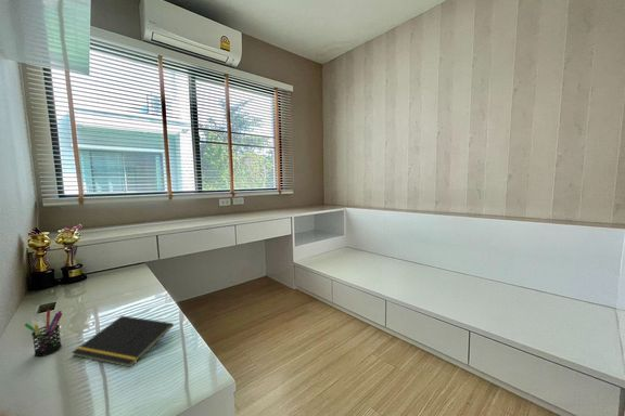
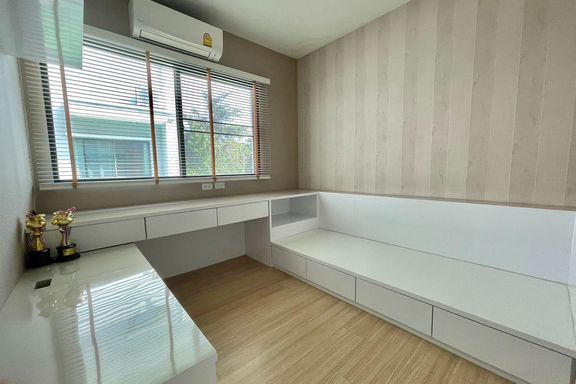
- pen holder (43, 332)
- notepad (125, 338)
